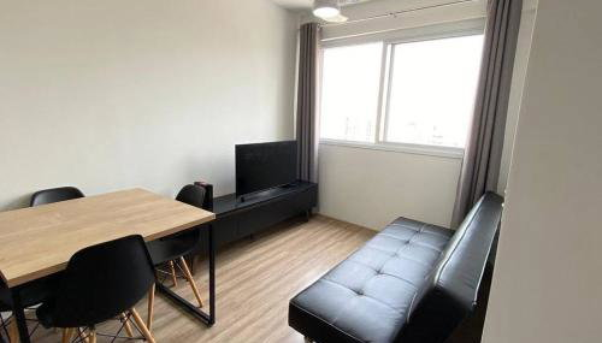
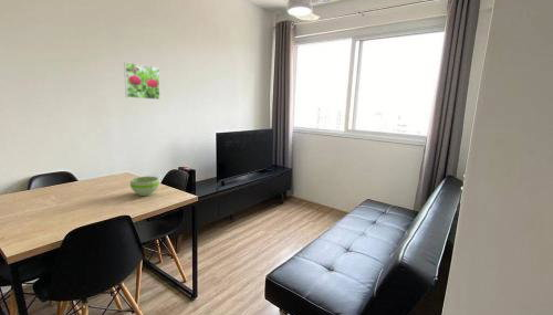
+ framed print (143, 82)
+ bowl (145, 186)
